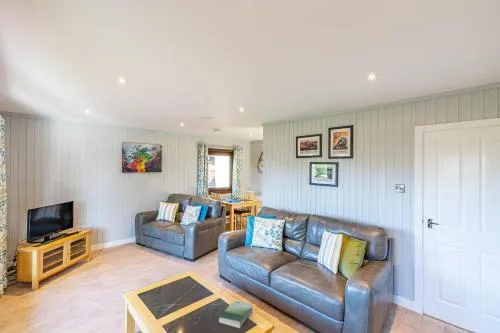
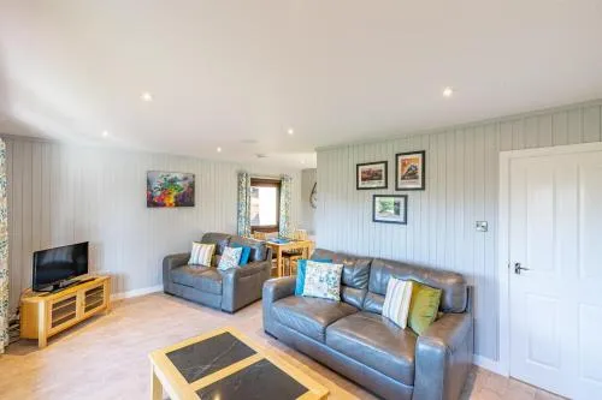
- book (236, 312)
